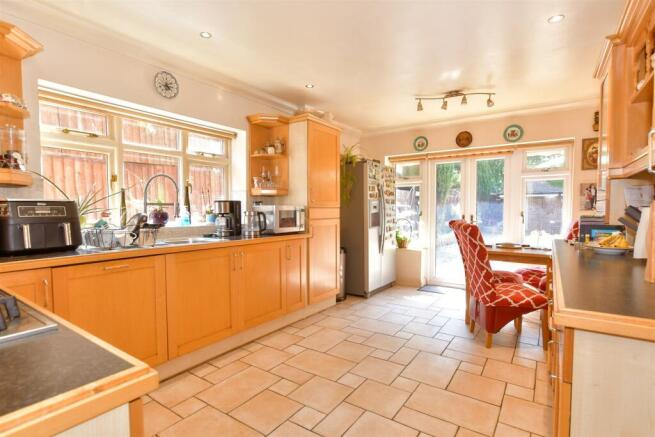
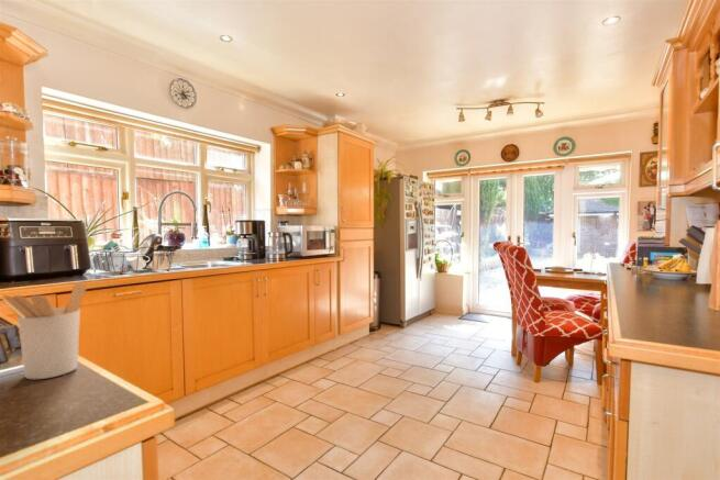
+ utensil holder (44, 331)
